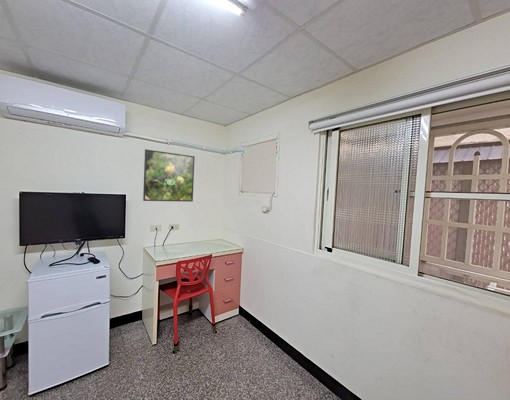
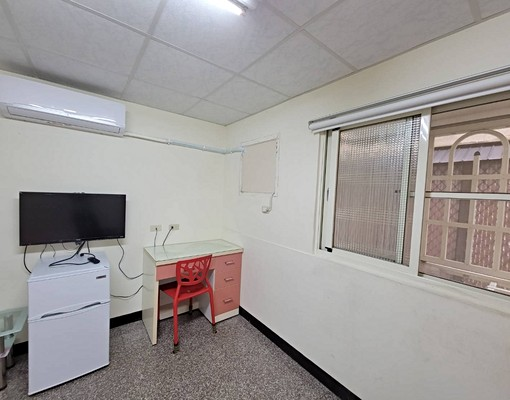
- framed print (170, 177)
